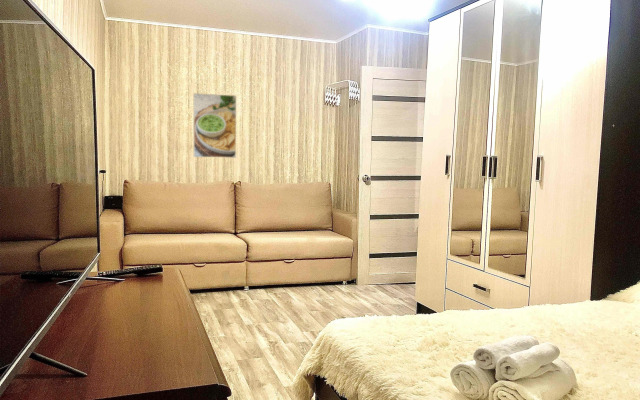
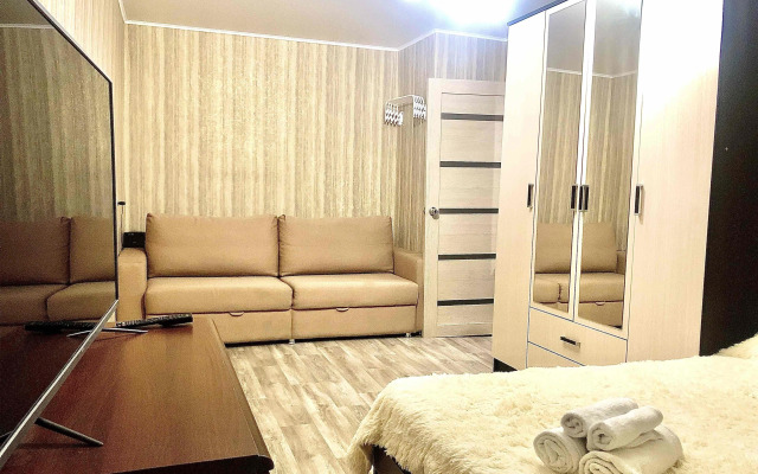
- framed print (214, 126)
